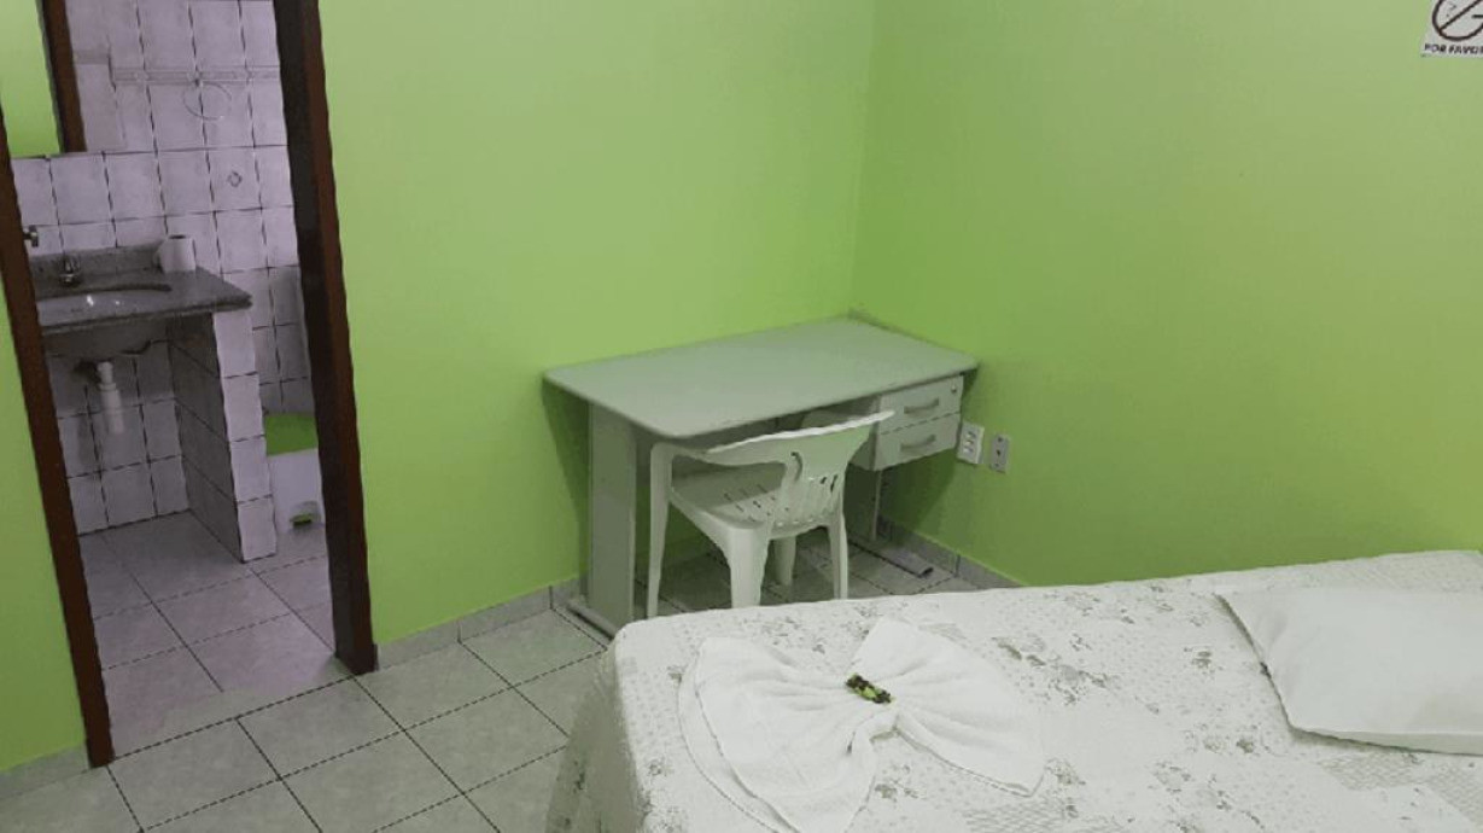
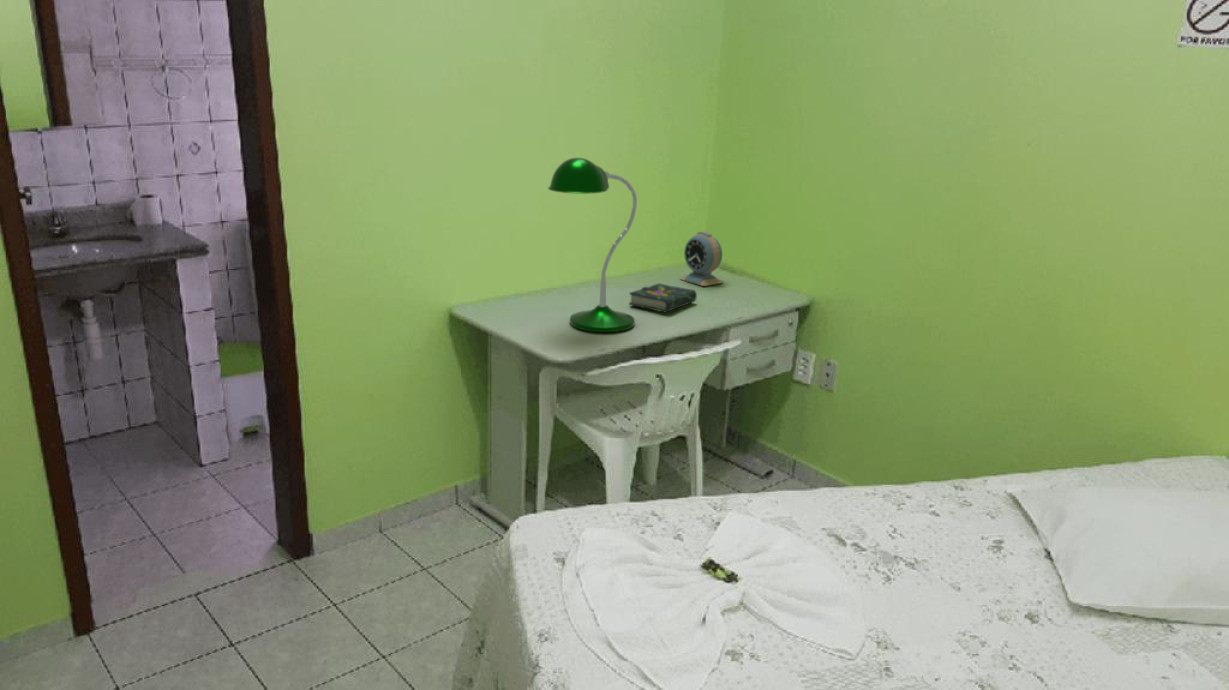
+ alarm clock (703, 256)
+ book (662, 297)
+ desk lamp (610, 249)
